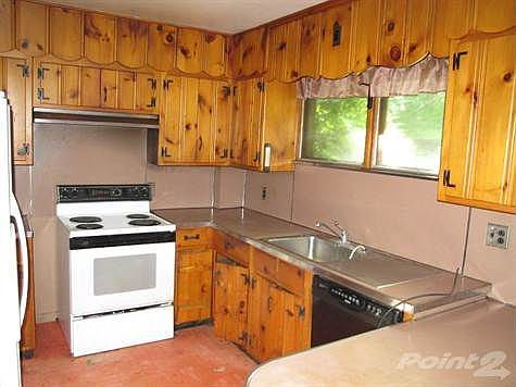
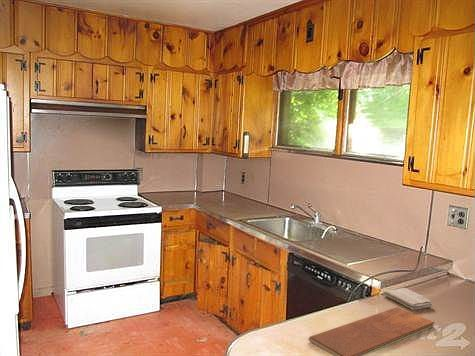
+ chopping board (374, 330)
+ washcloth (407, 297)
